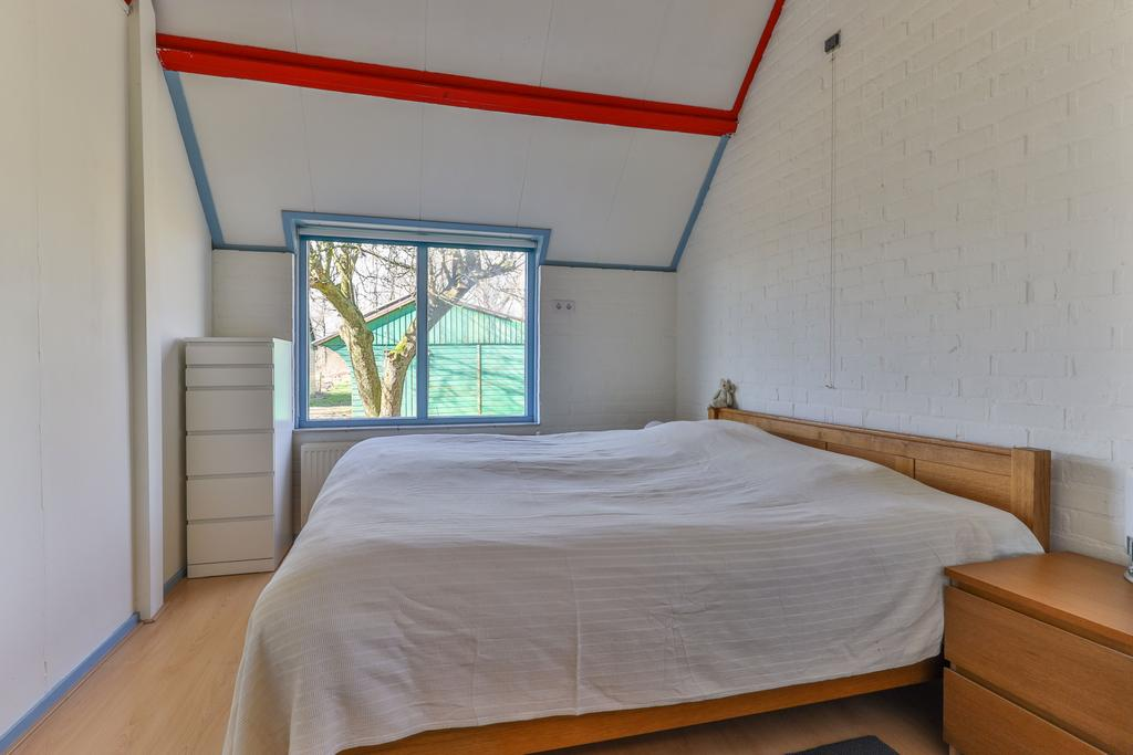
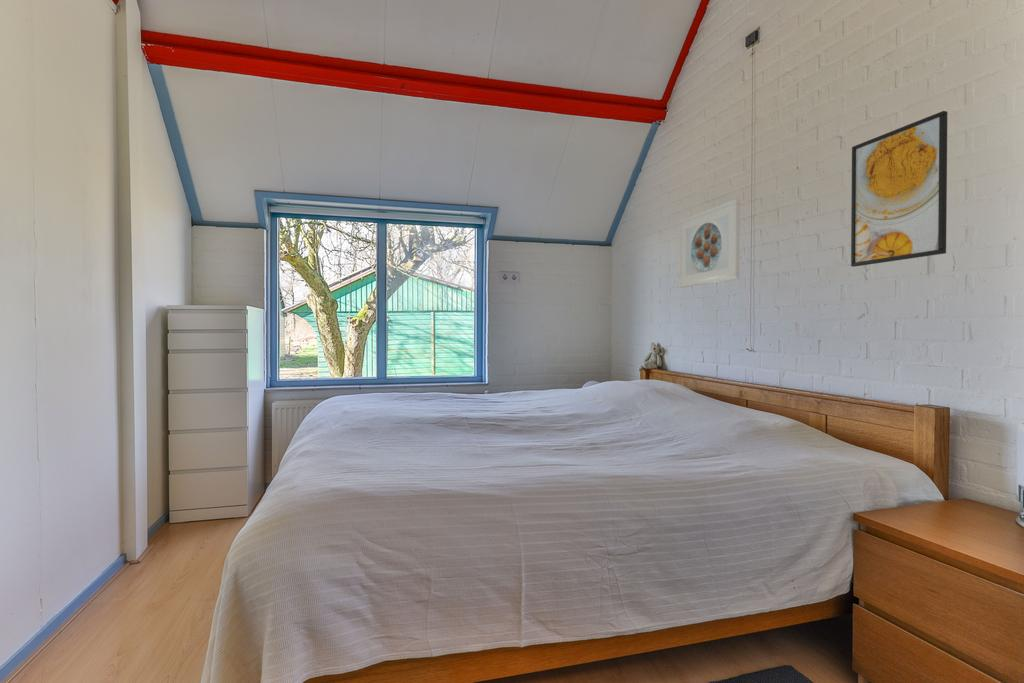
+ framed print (895, 195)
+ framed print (706, 247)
